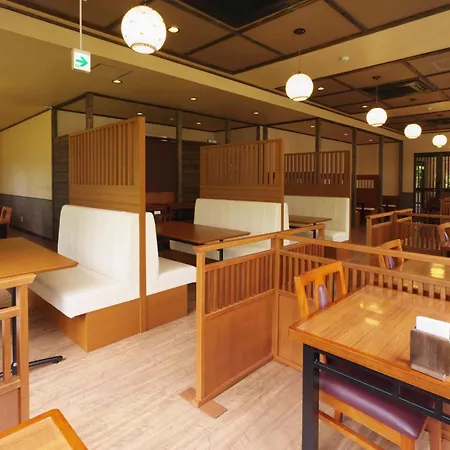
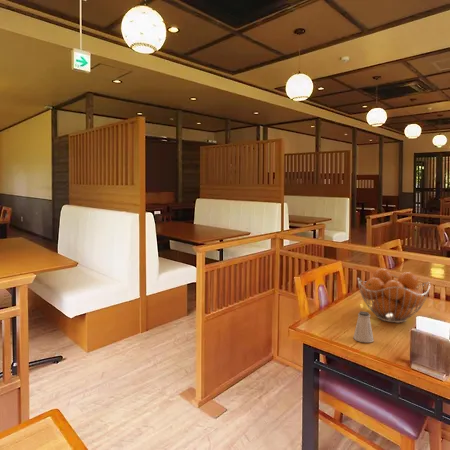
+ fruit basket (392, 294)
+ saltshaker (363, 325)
